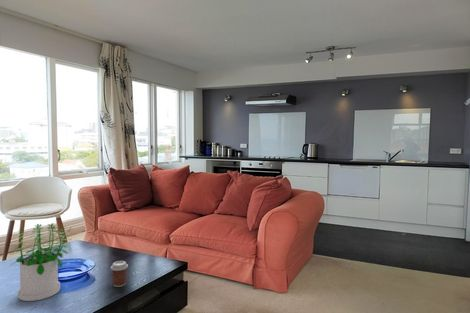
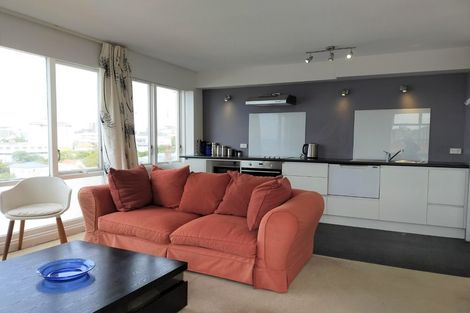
- potted plant (43, 257)
- coffee cup (119, 273)
